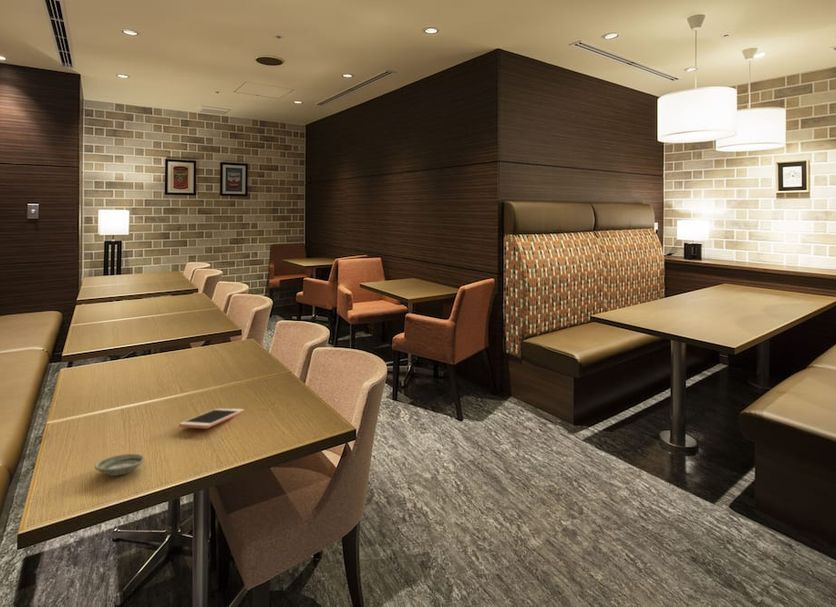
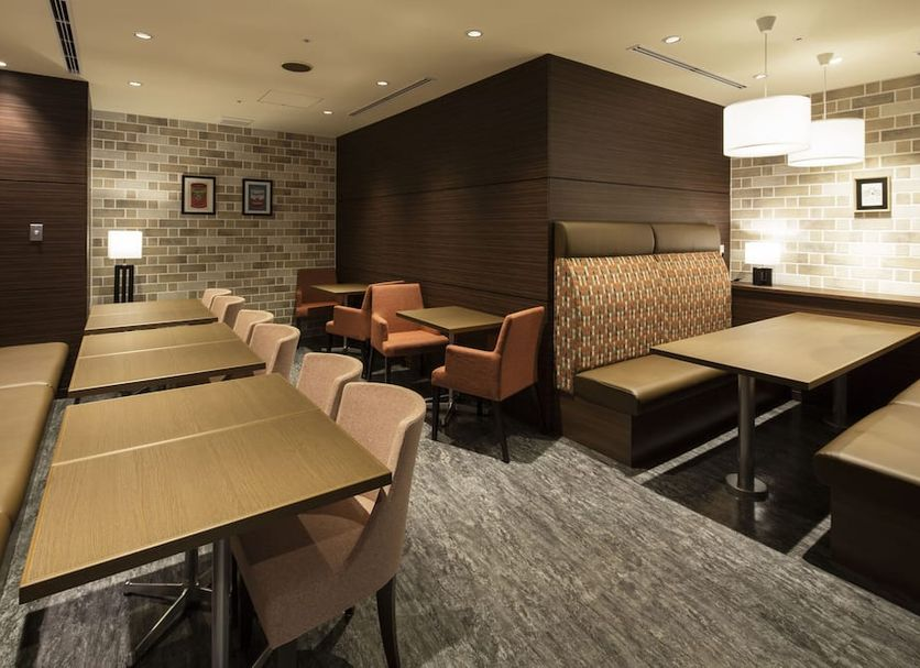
- saucer (120, 466)
- cell phone (213, 417)
